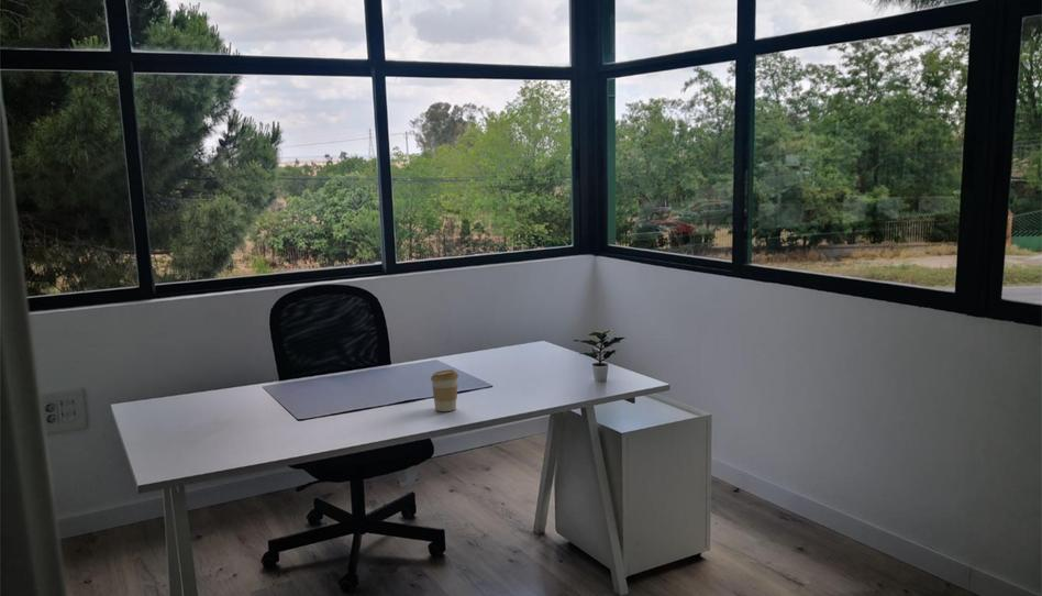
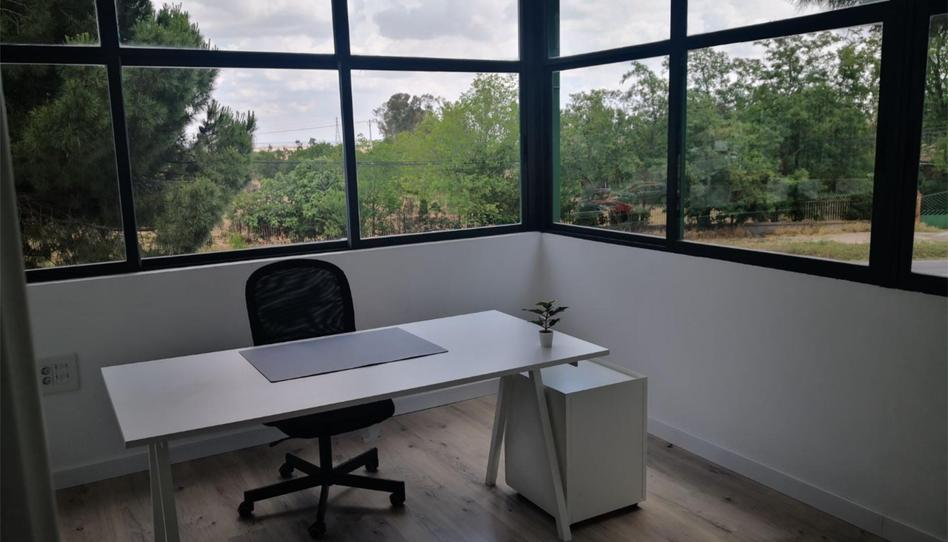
- coffee cup (444, 389)
